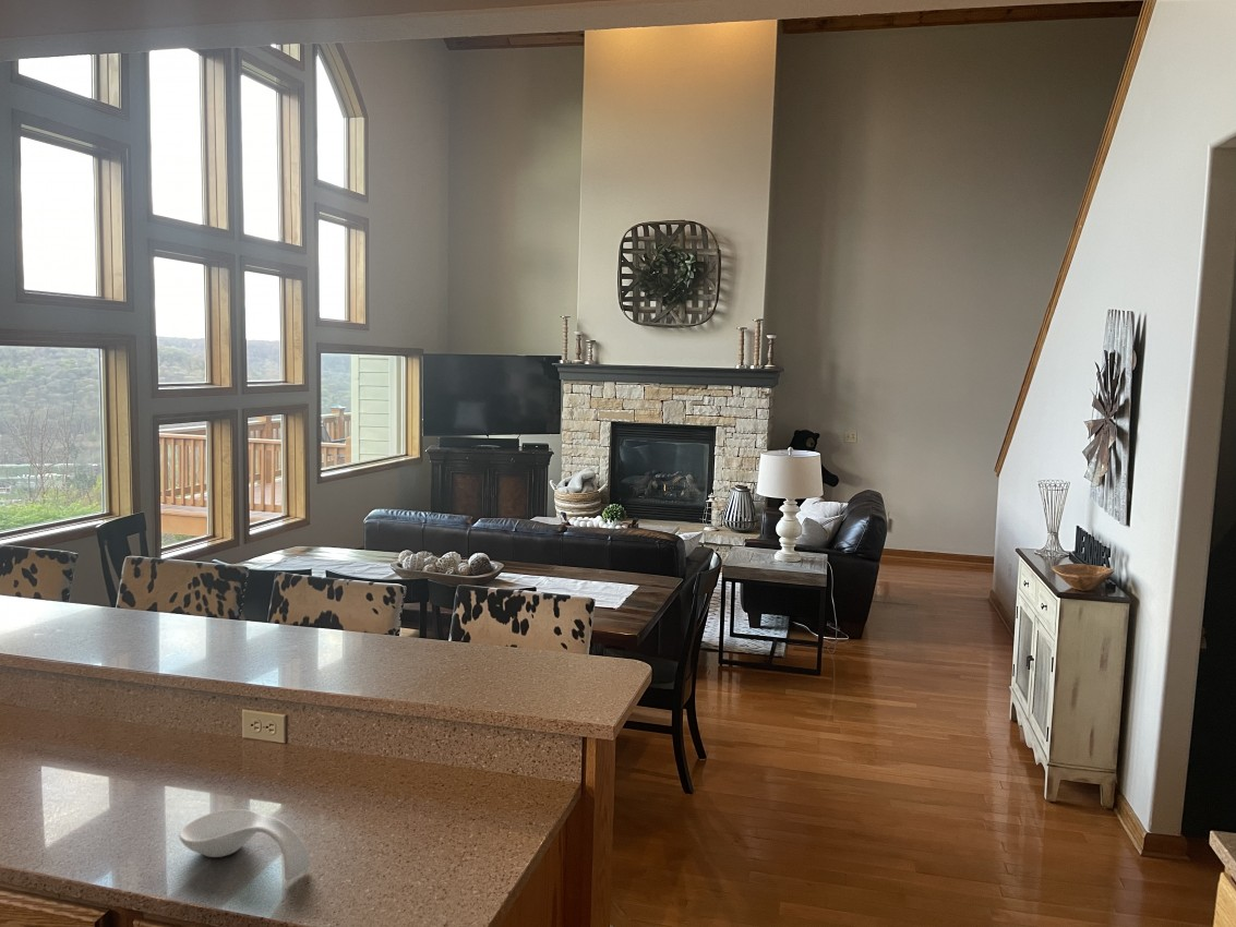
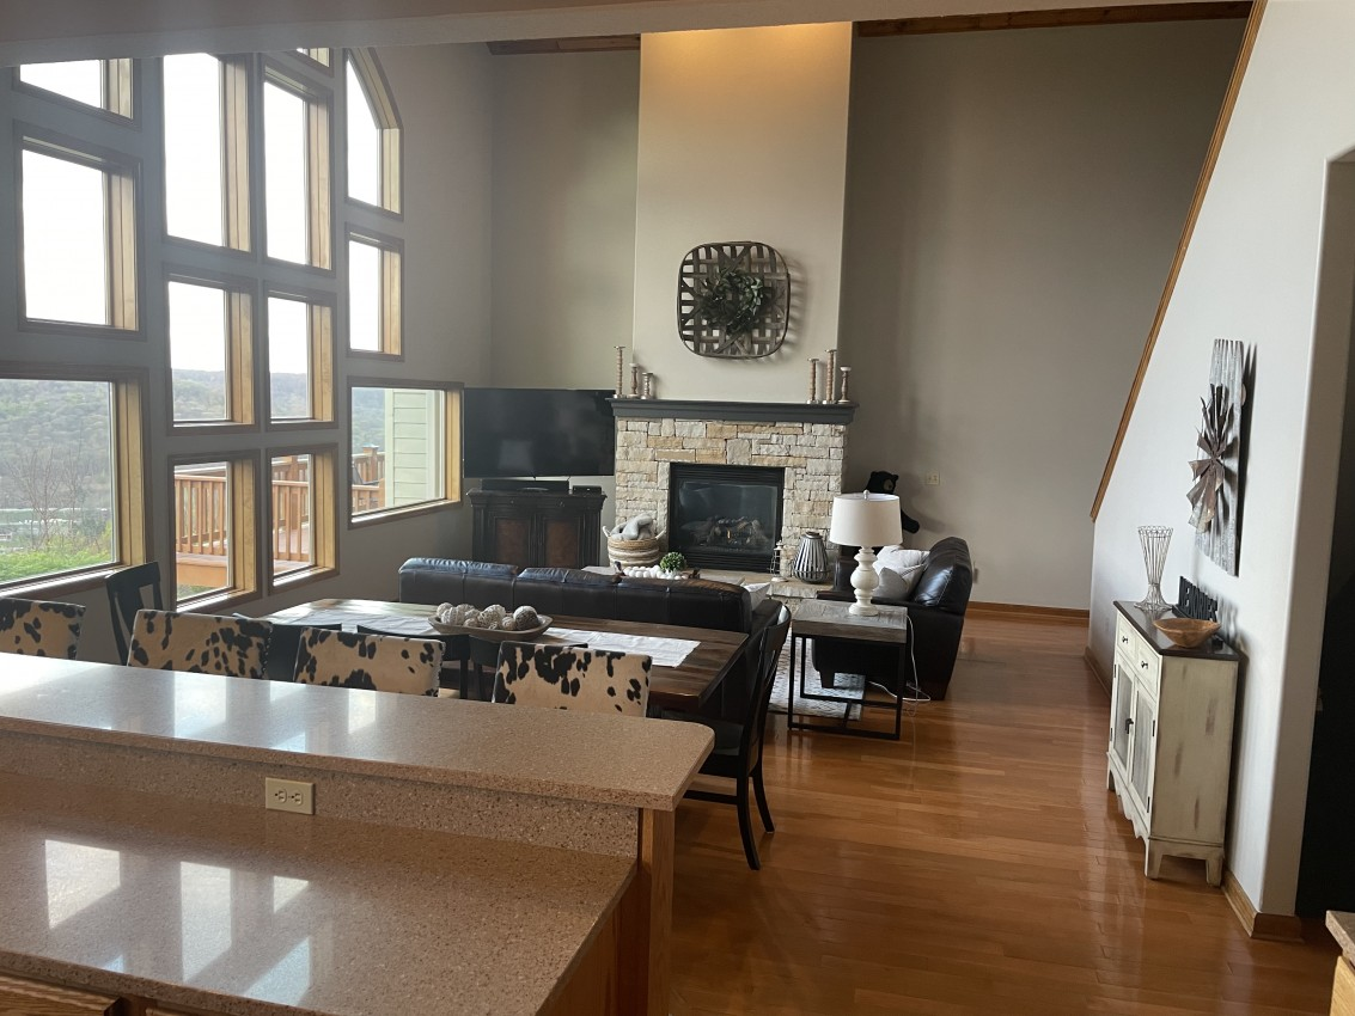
- spoon rest (245, 835)
